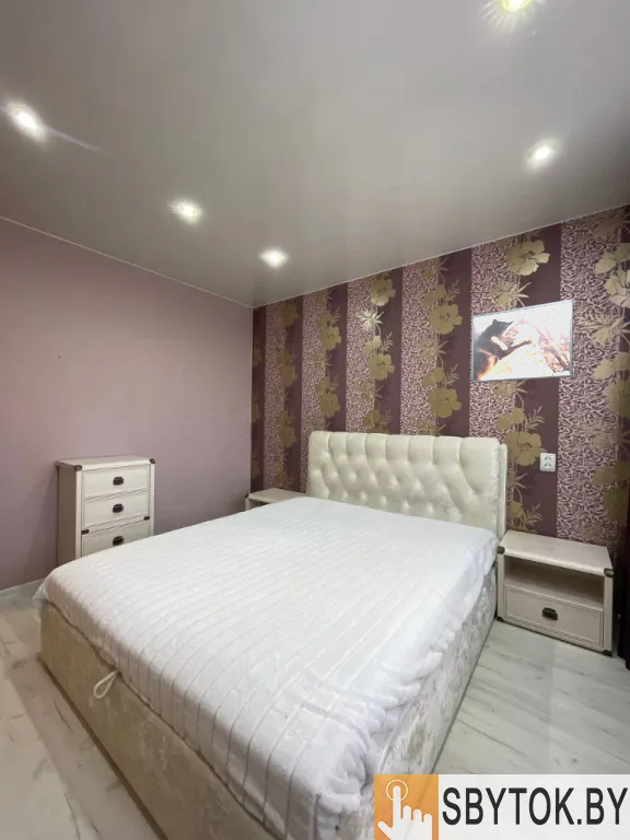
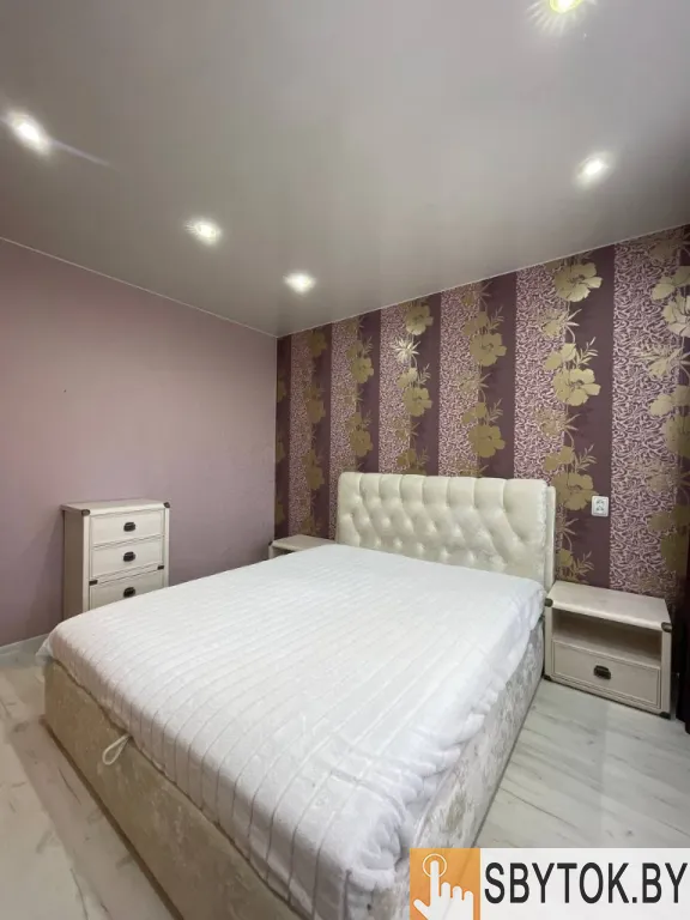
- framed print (518, 343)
